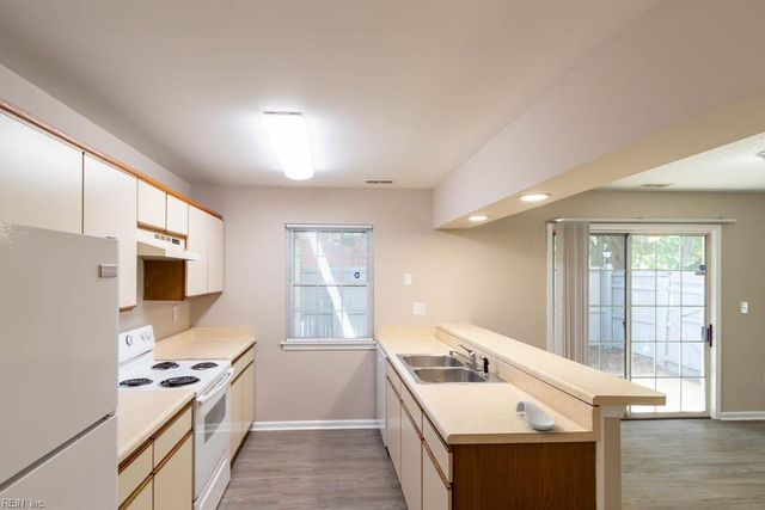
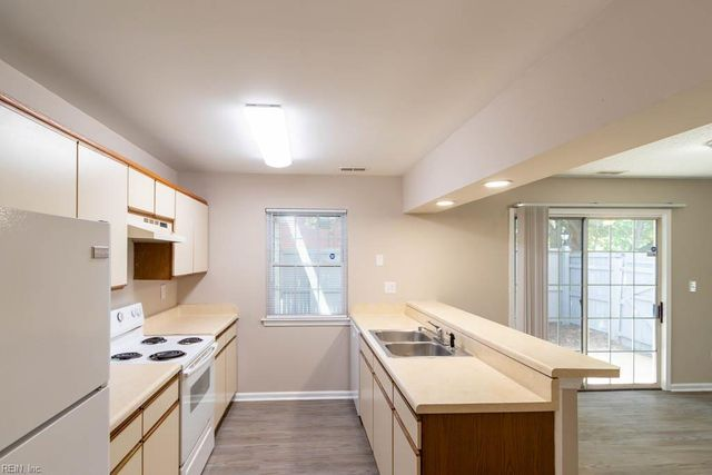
- spoon rest (532, 413)
